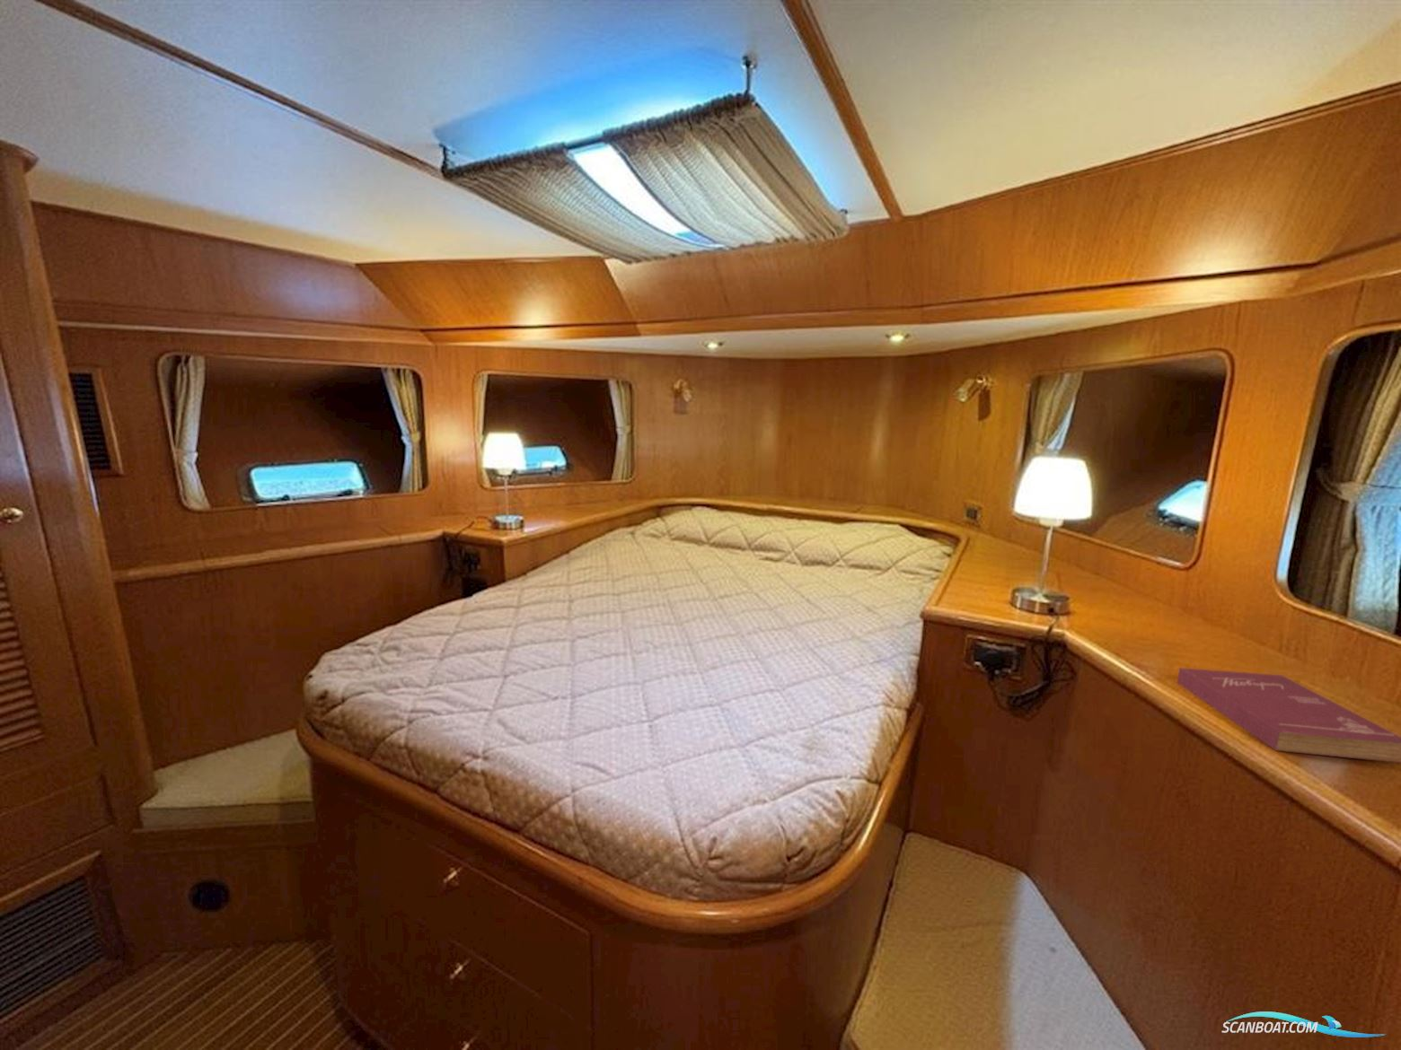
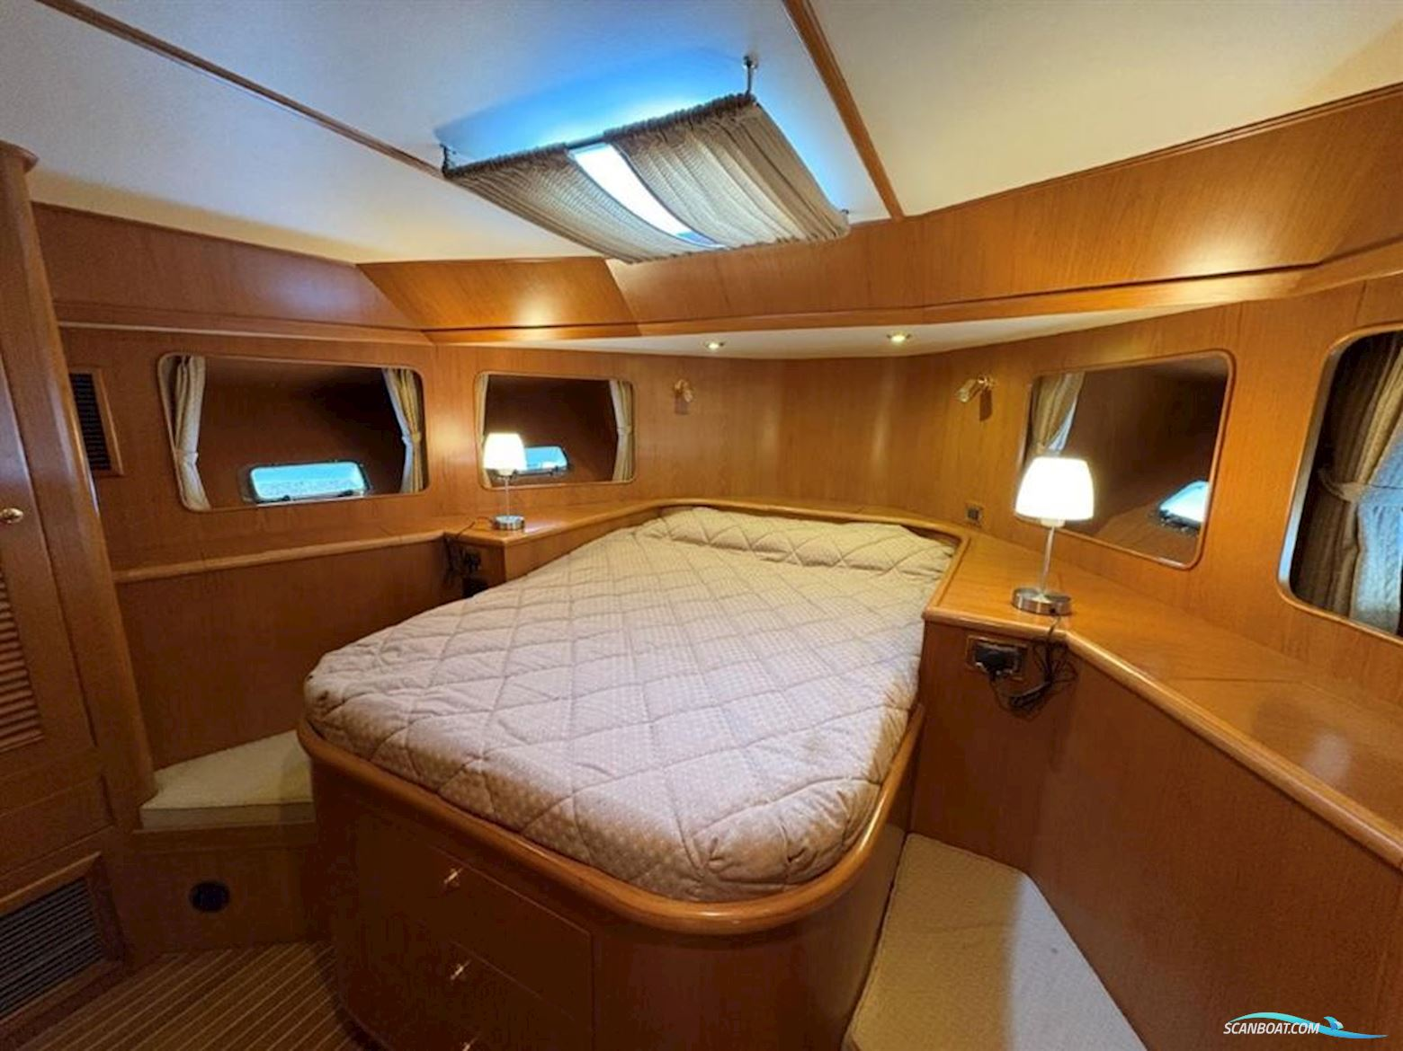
- book (1279, 709)
